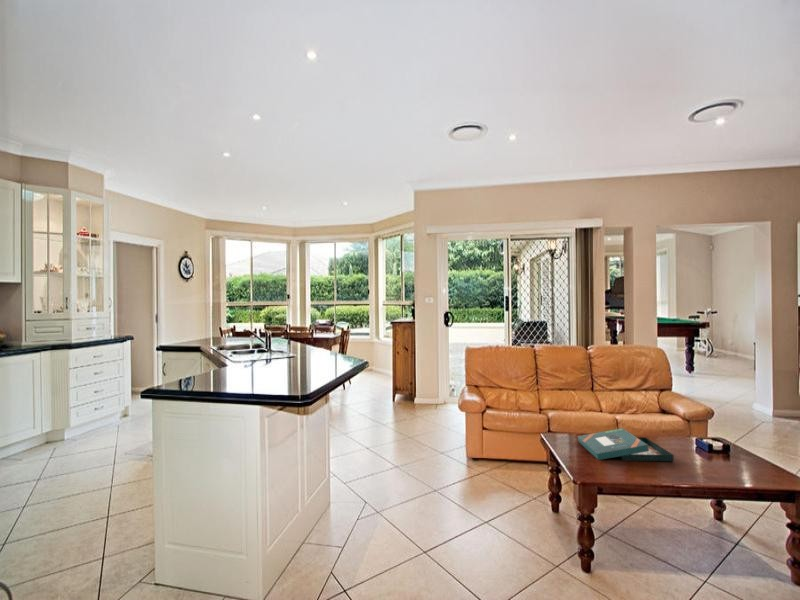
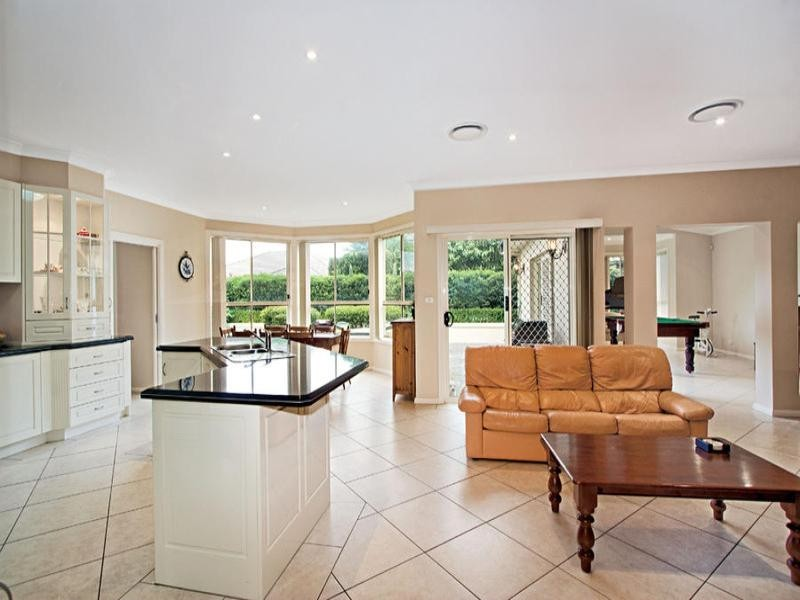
- board game (622, 443)
